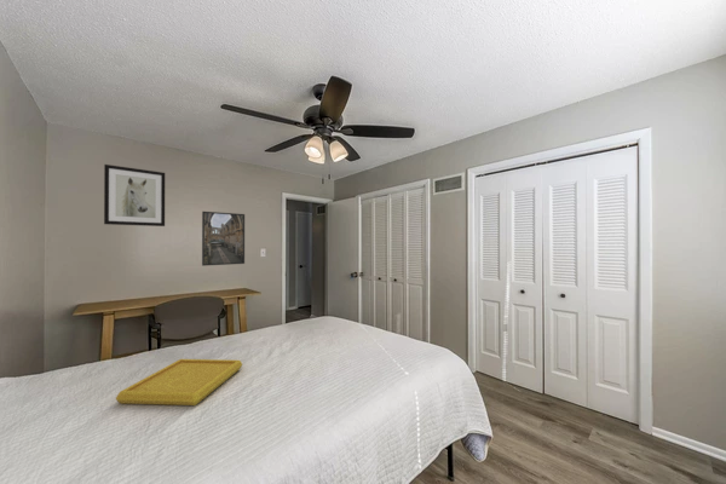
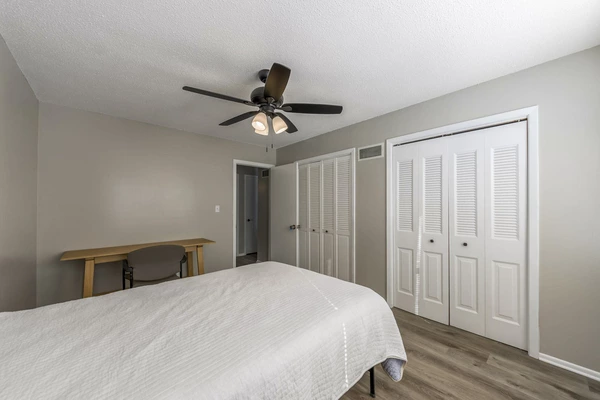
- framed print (224, 238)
- serving tray (186, 379)
- wall art (136, 196)
